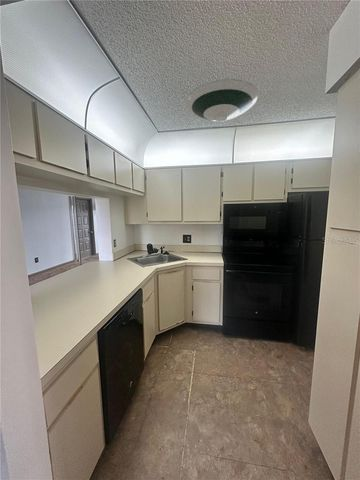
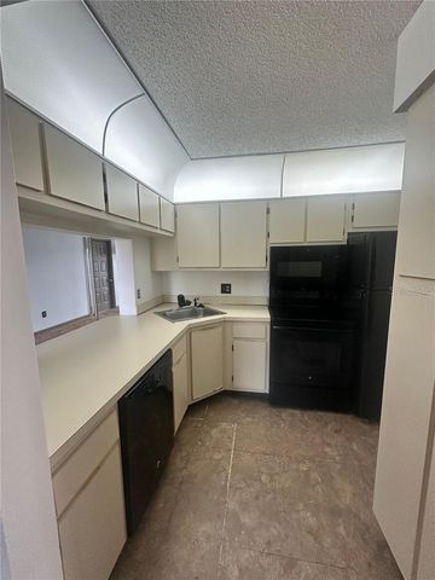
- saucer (221, 110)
